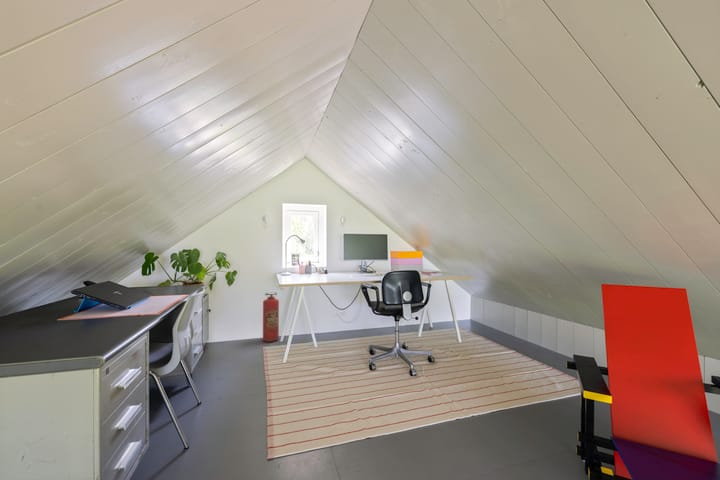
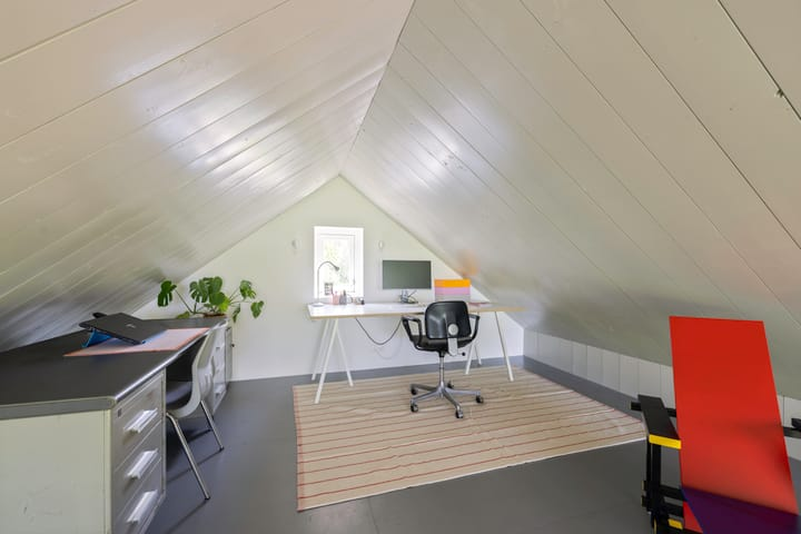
- fire extinguisher (270, 316)
